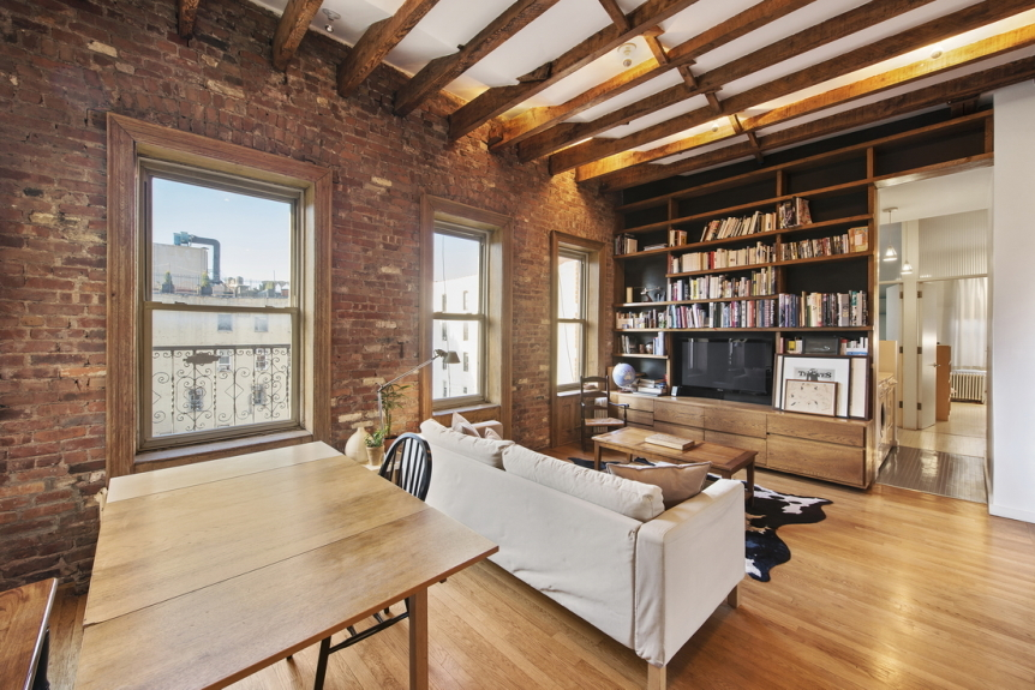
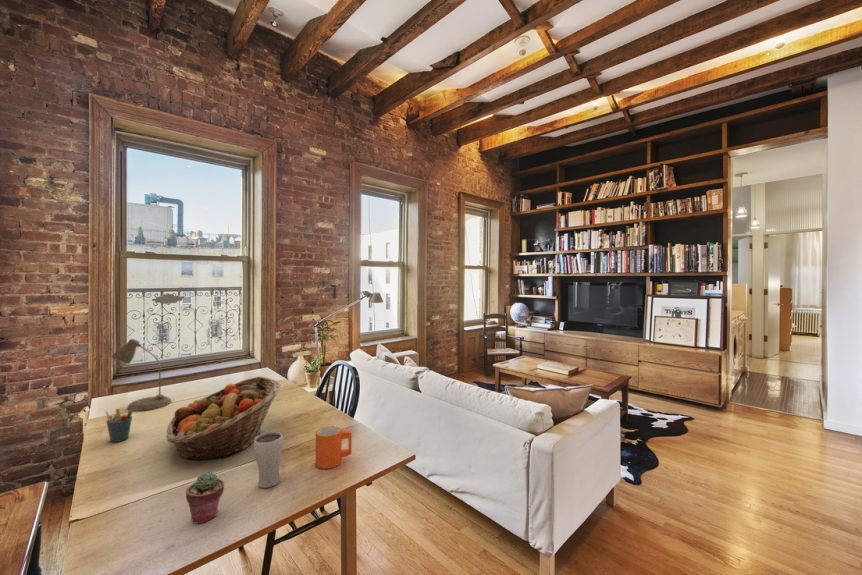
+ potted succulent (205, 495)
+ mug (332, 445)
+ pen holder (119, 423)
+ drinking glass (268, 460)
+ fruit basket (226, 413)
+ desk lamp (159, 372)
